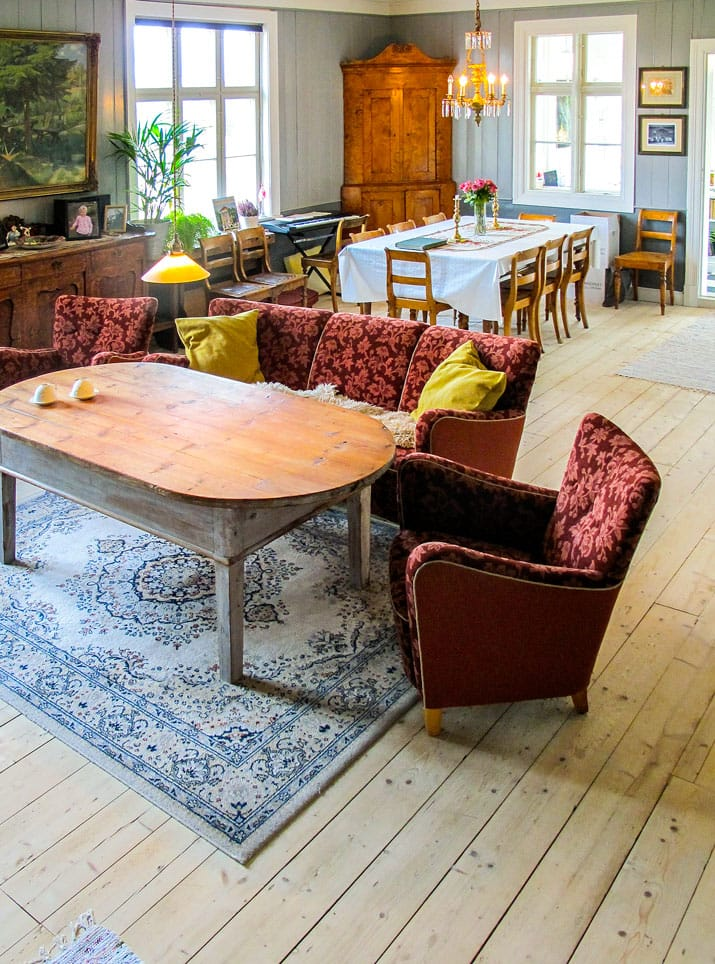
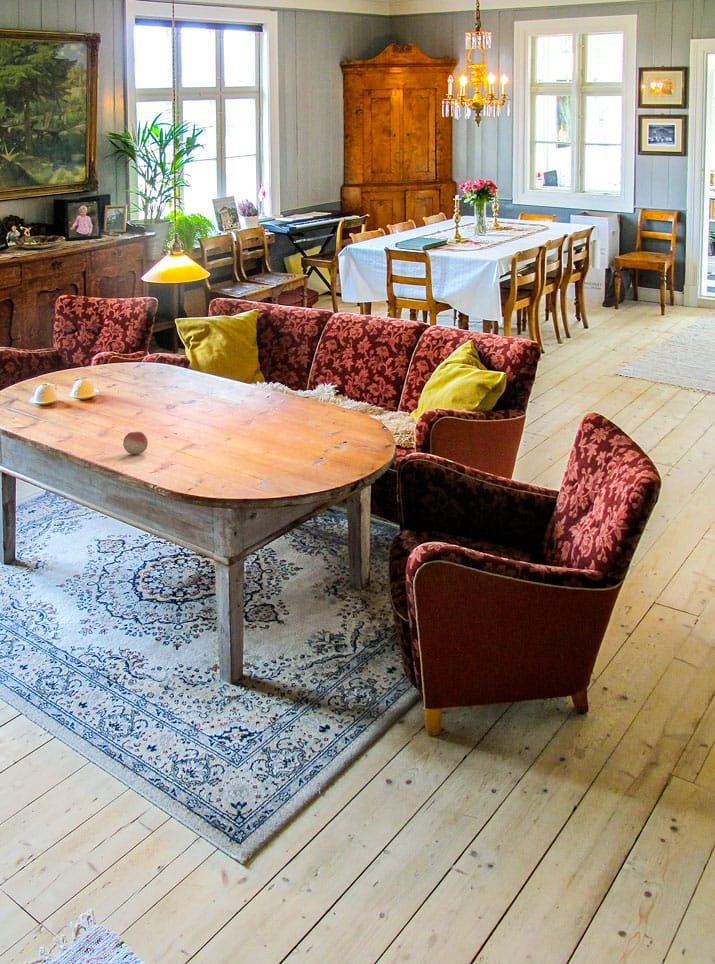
+ fruit (135, 442)
